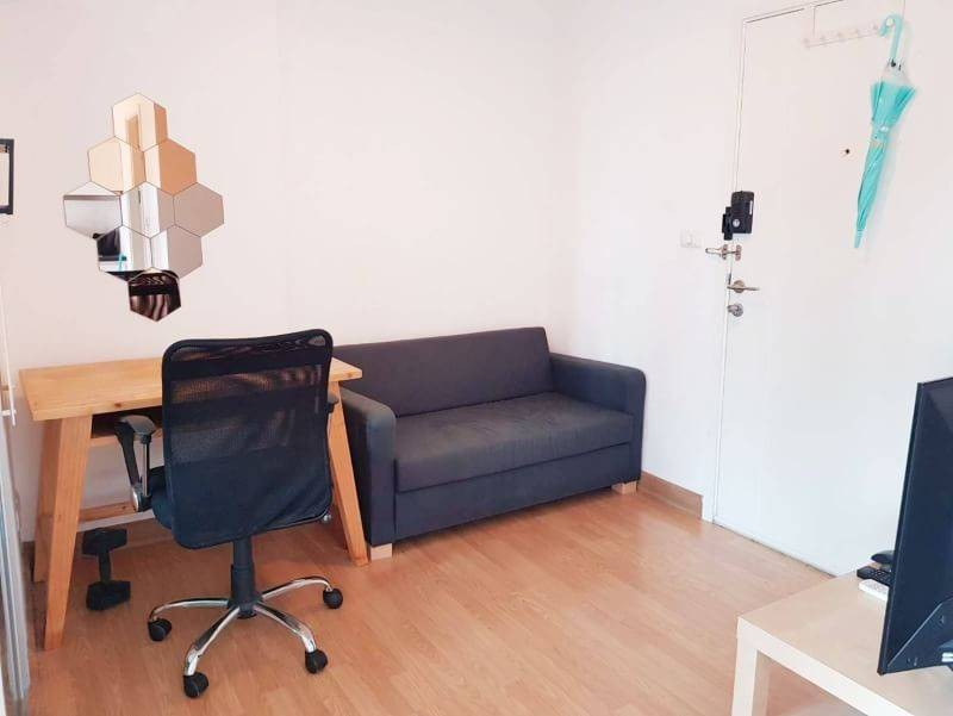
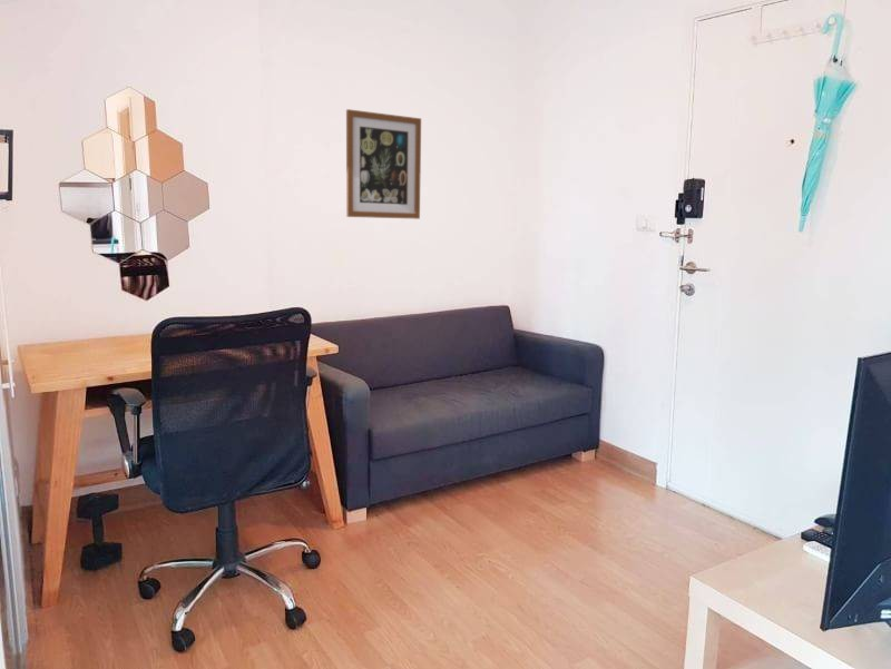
+ wall art (384, 166)
